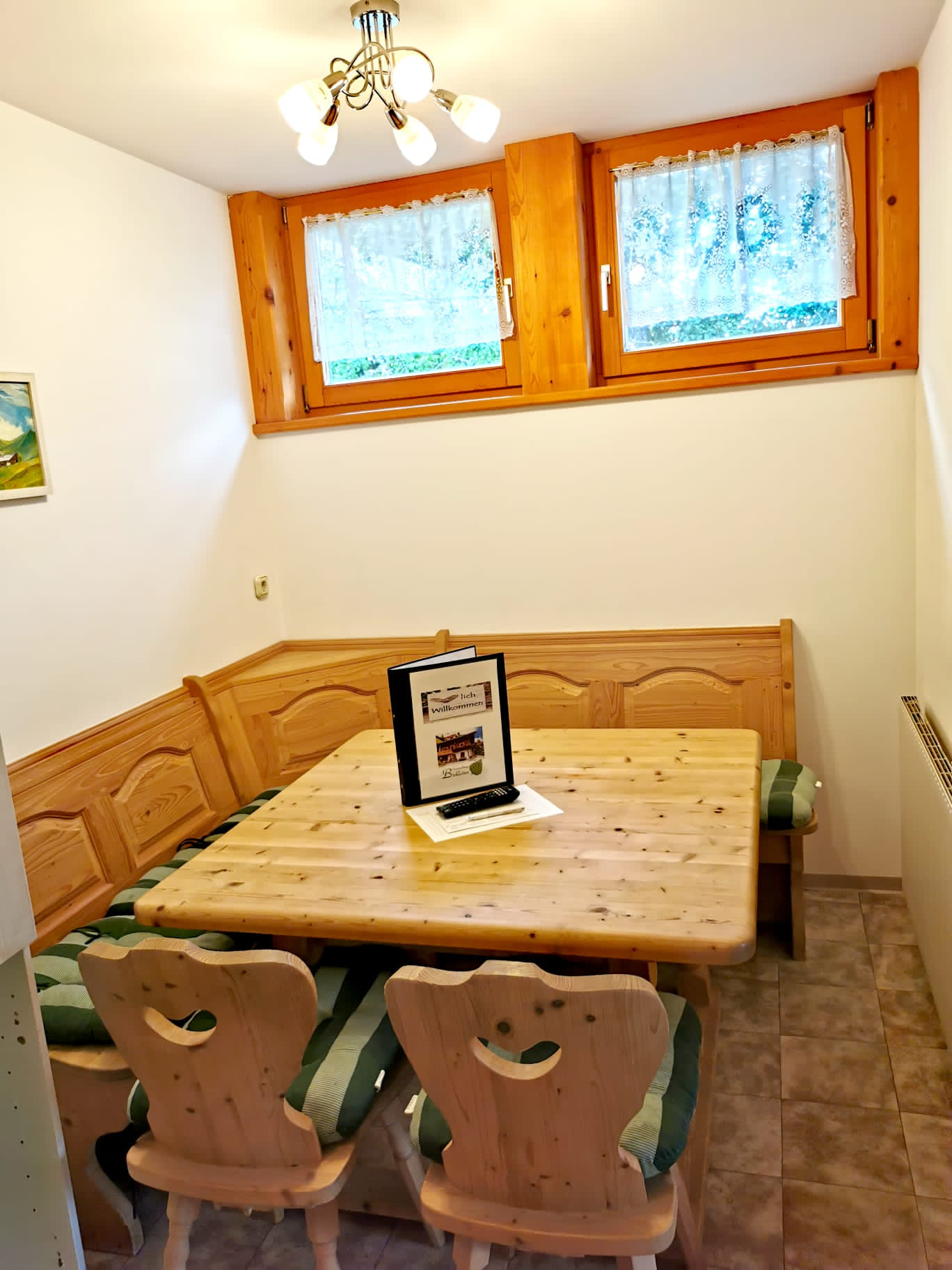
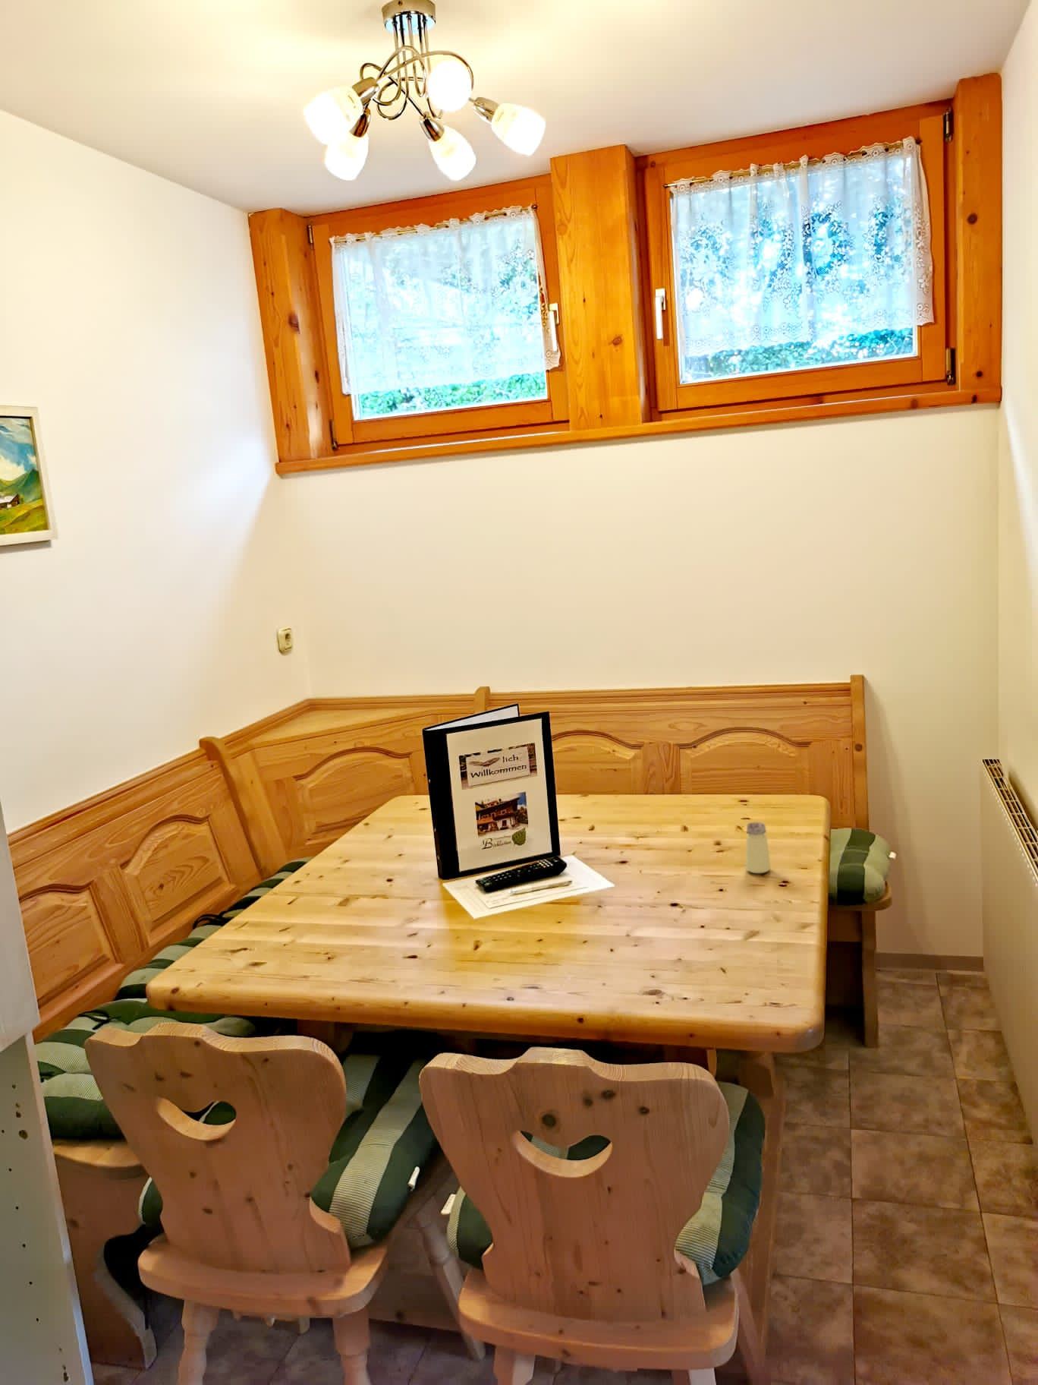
+ saltshaker (757, 846)
